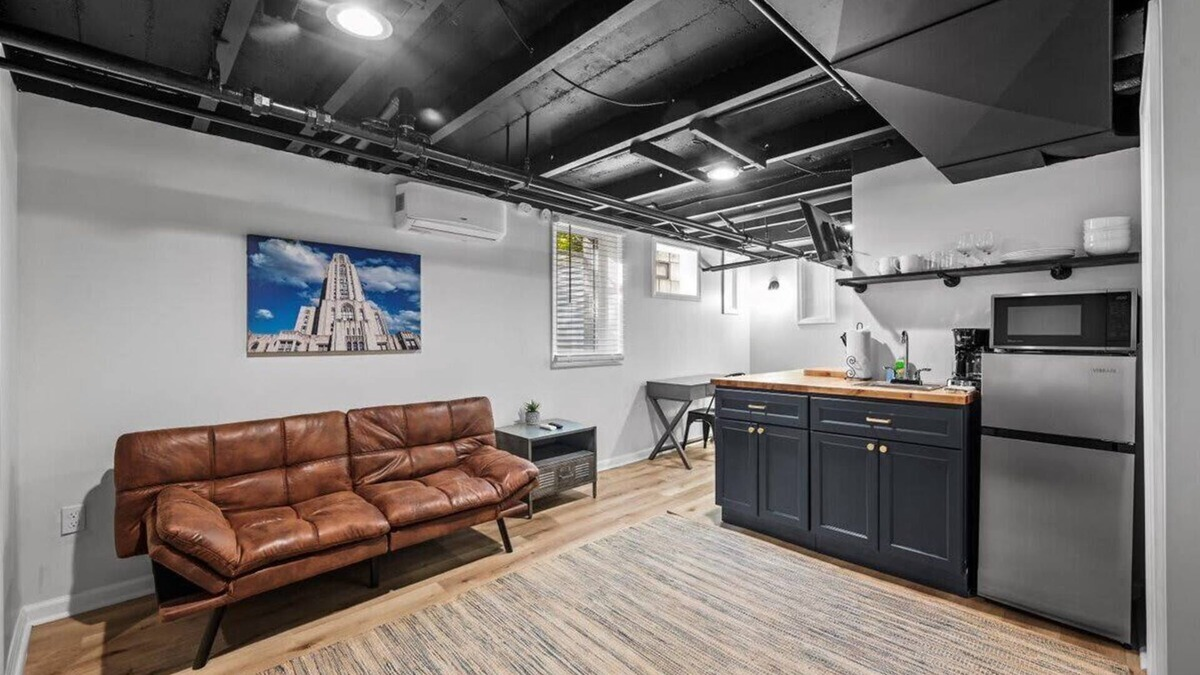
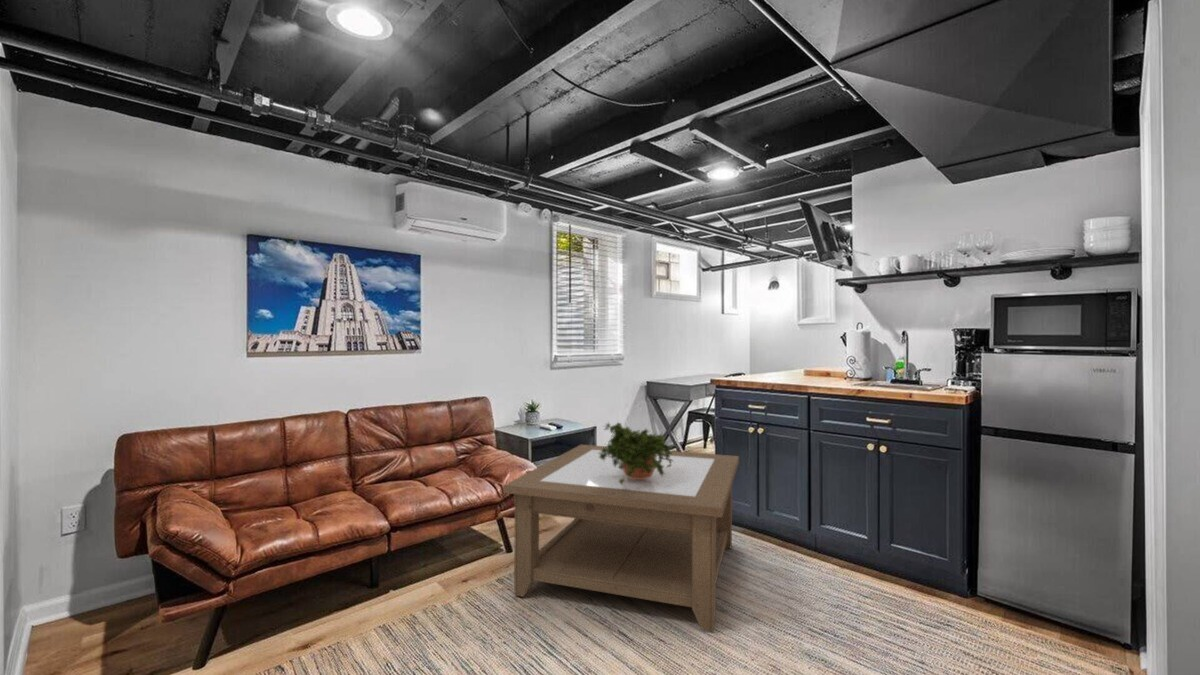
+ potted plant (638, 450)
+ coffee table (634, 518)
